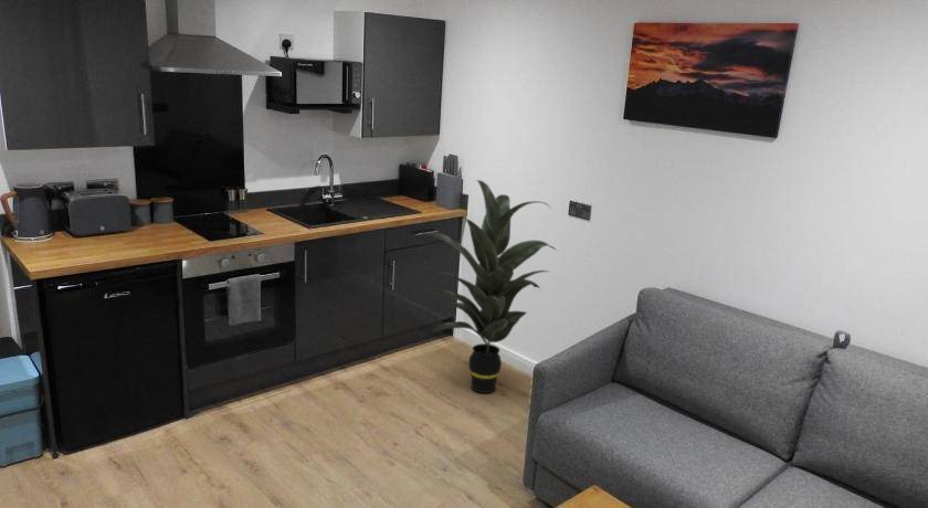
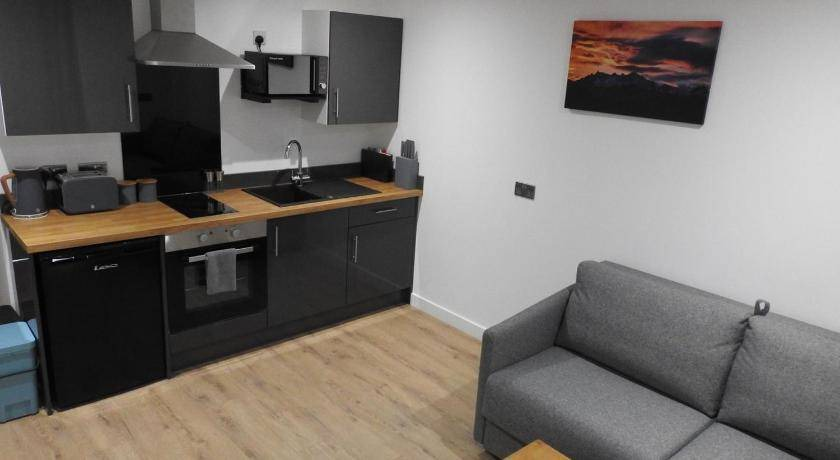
- indoor plant (488, 287)
